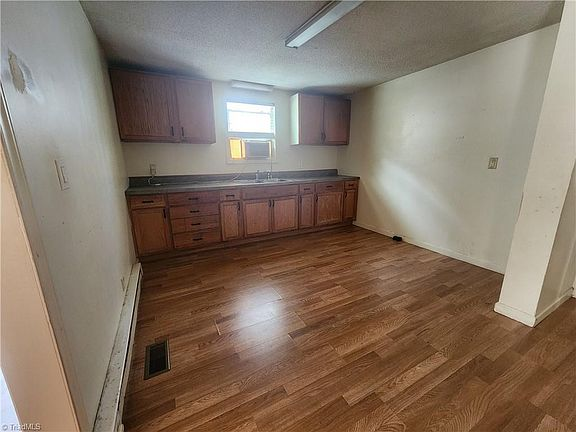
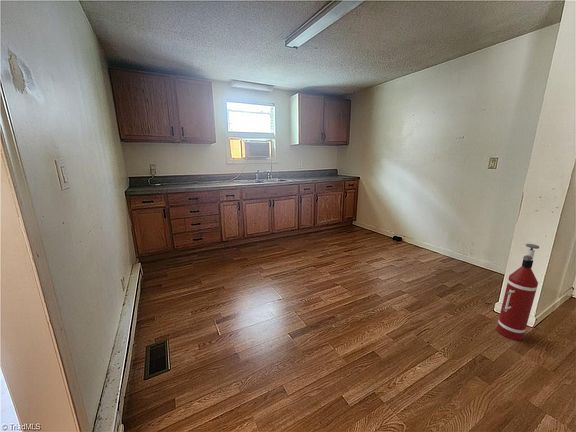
+ fire extinguisher (517, 292)
